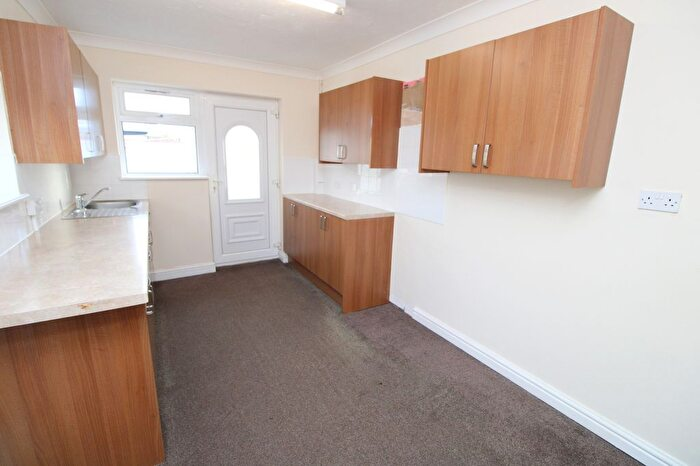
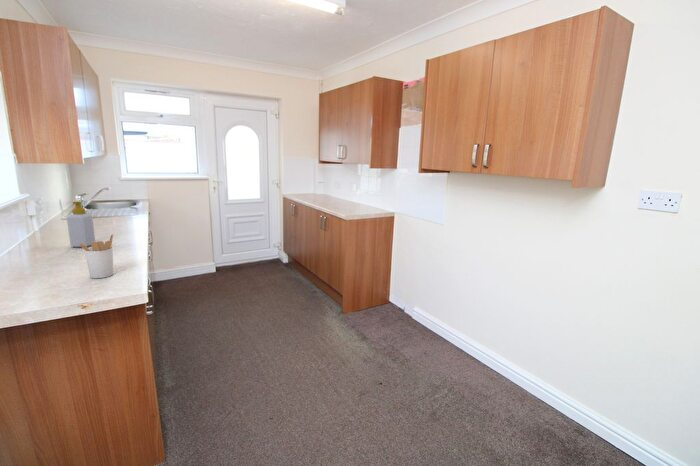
+ utensil holder (101, 256)
+ soap bottle (80, 223)
